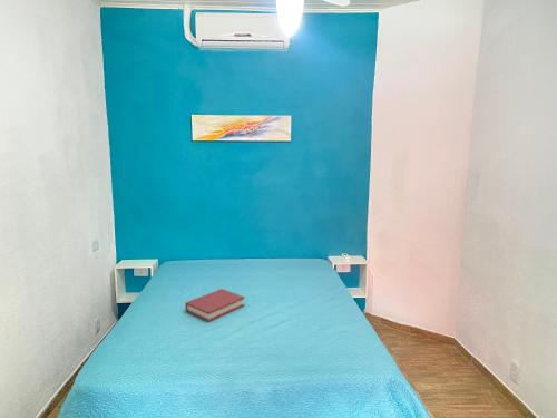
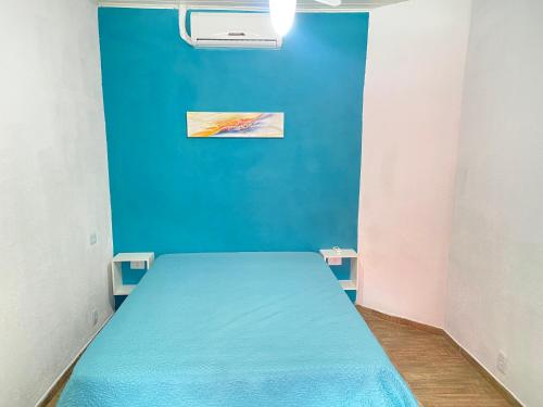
- hardback book (215, 303)
